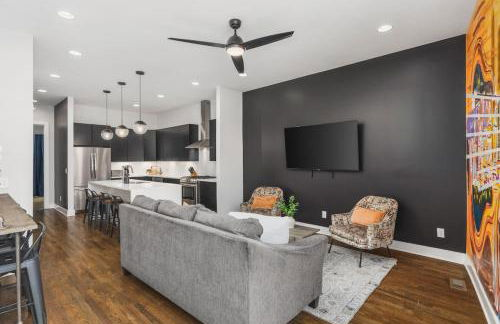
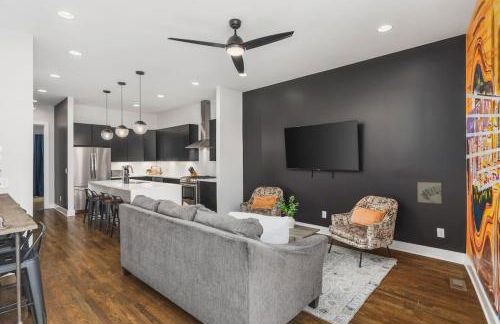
+ wall art (429, 192)
